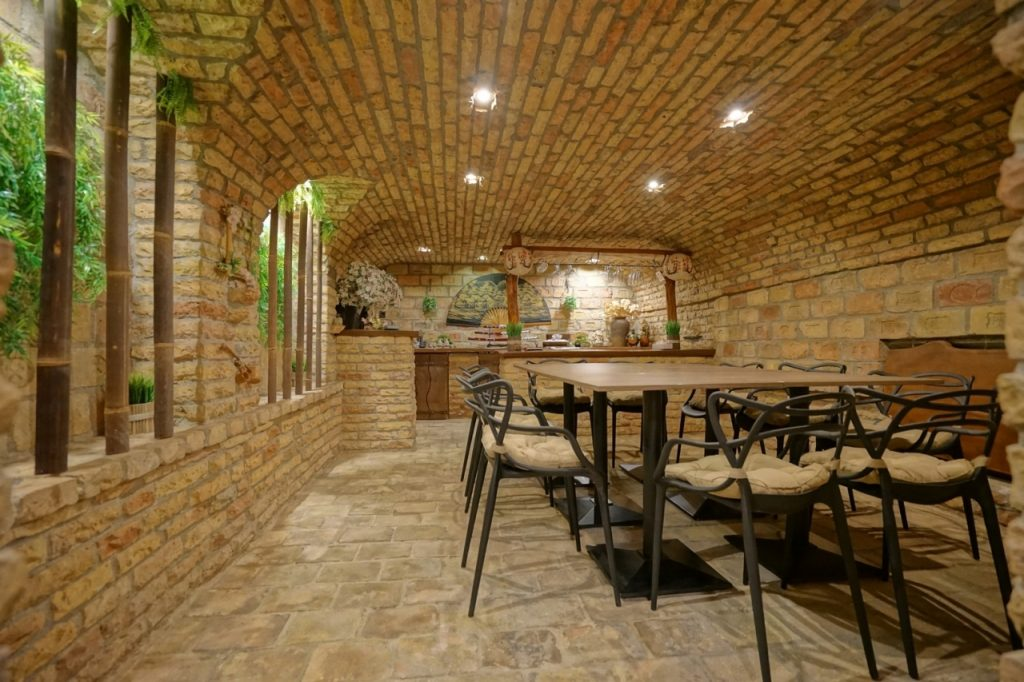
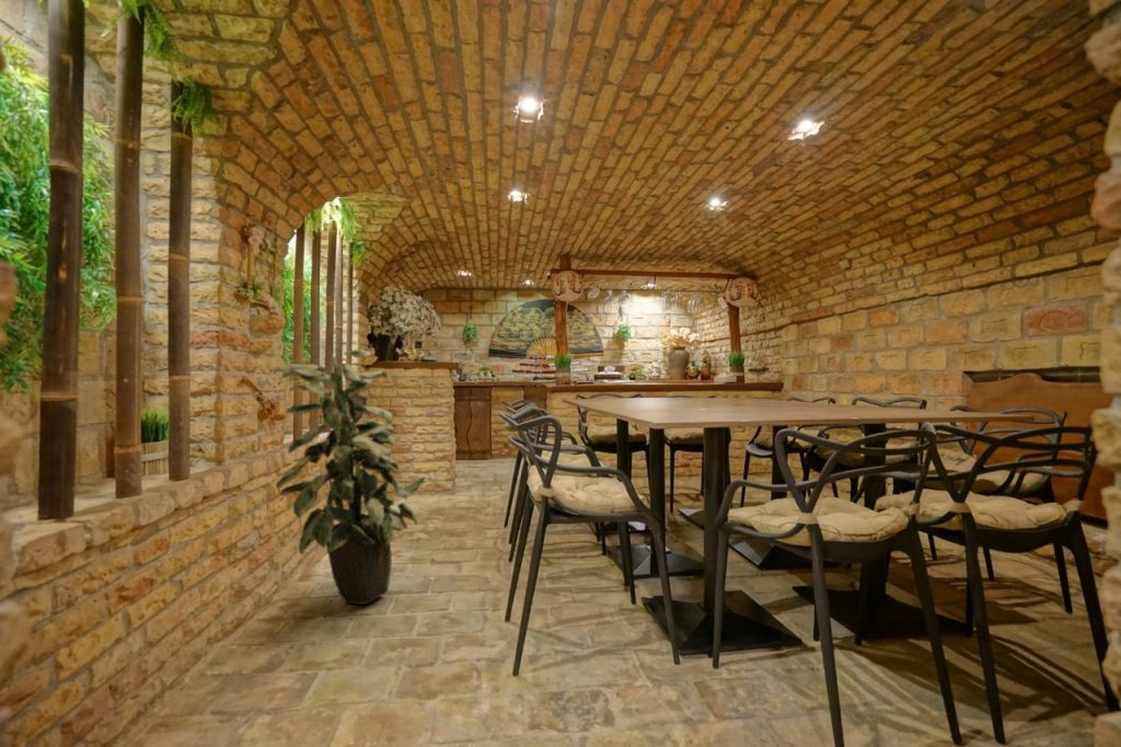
+ indoor plant (349, 475)
